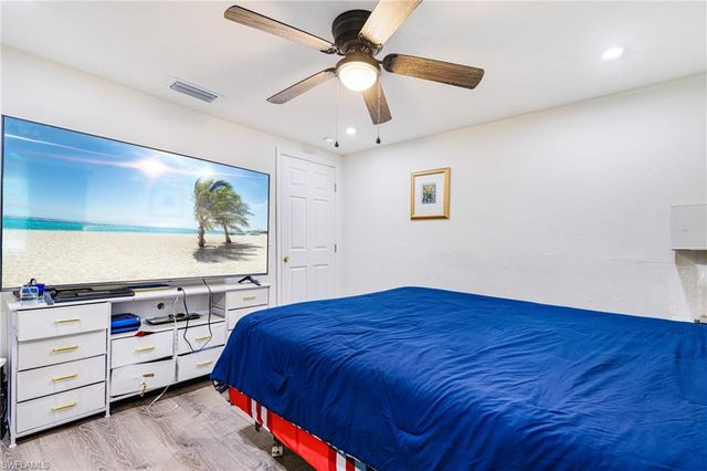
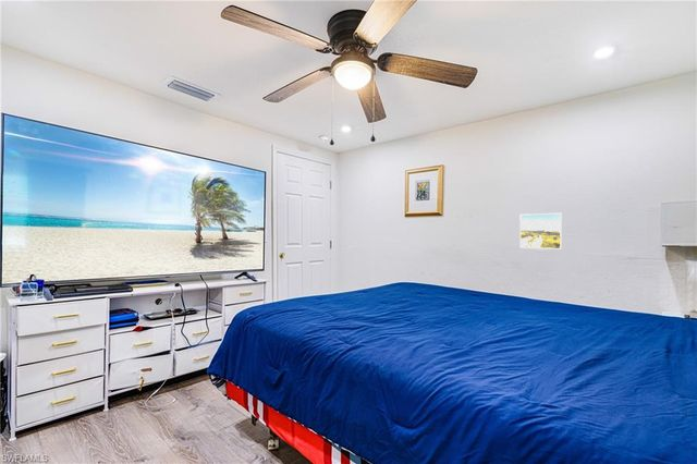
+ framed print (539, 231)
